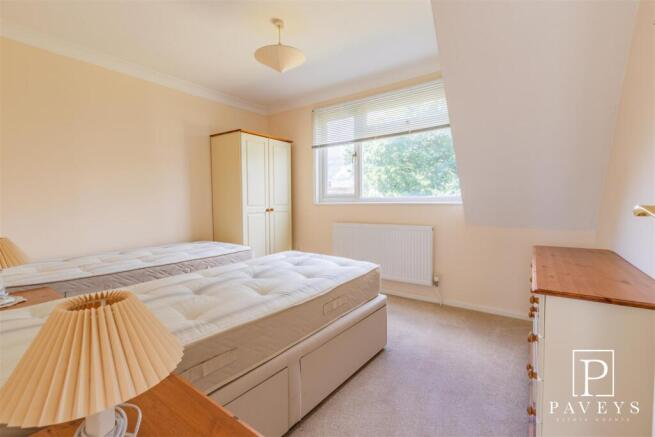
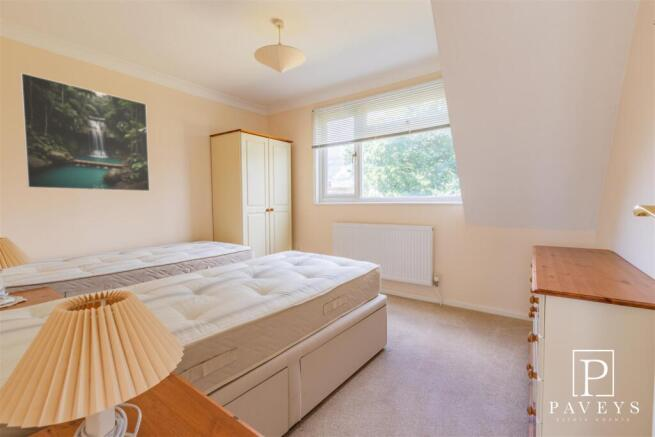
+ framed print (94, 140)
